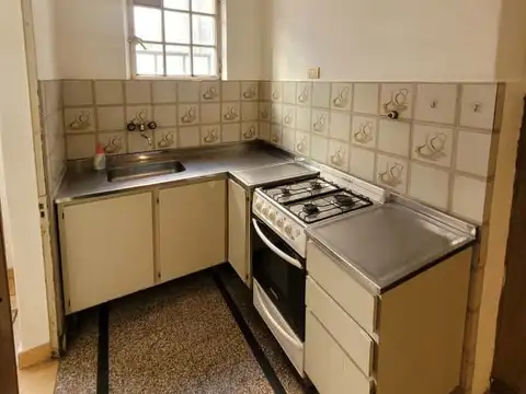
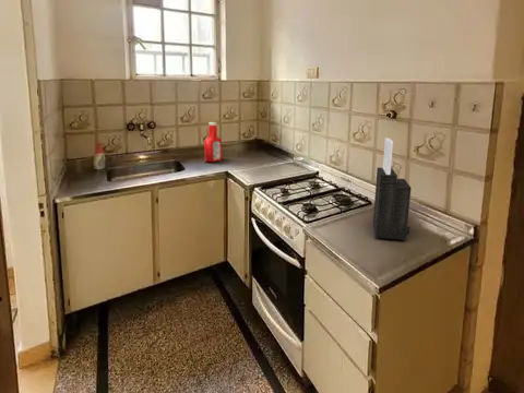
+ soap bottle (213, 141)
+ knife block (395, 187)
